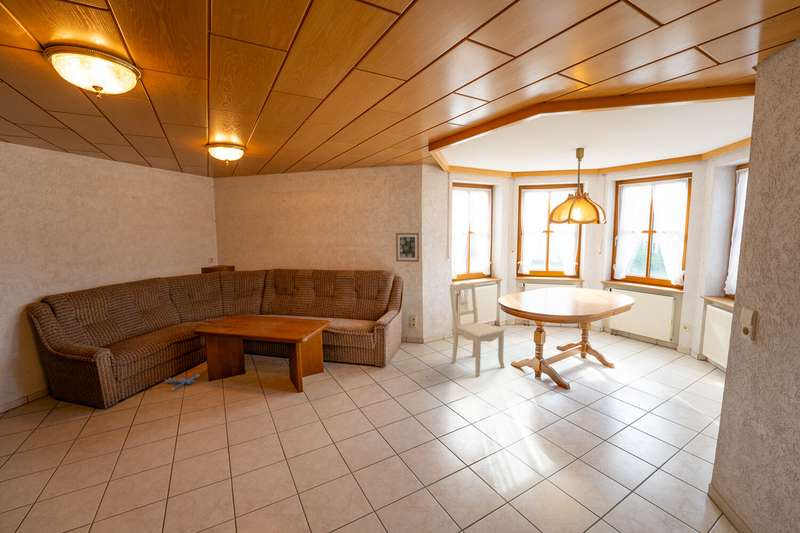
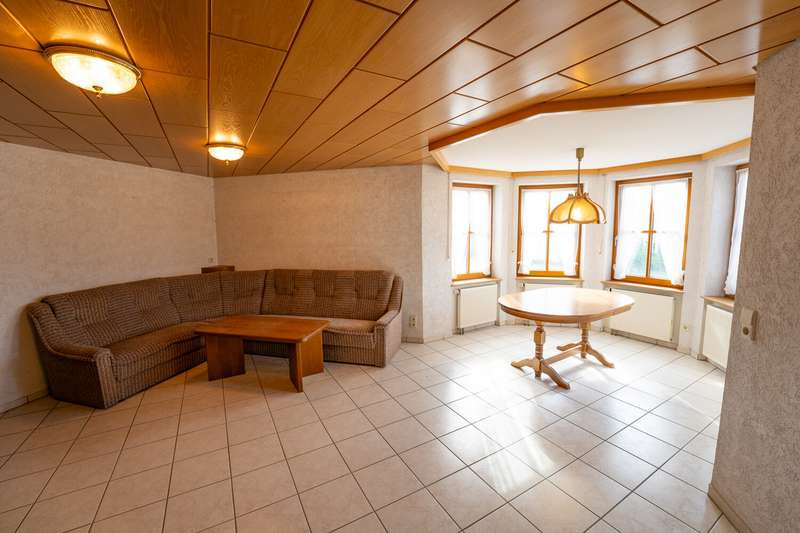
- wall art (407, 247)
- dining chair (476, 325)
- plush toy (179, 380)
